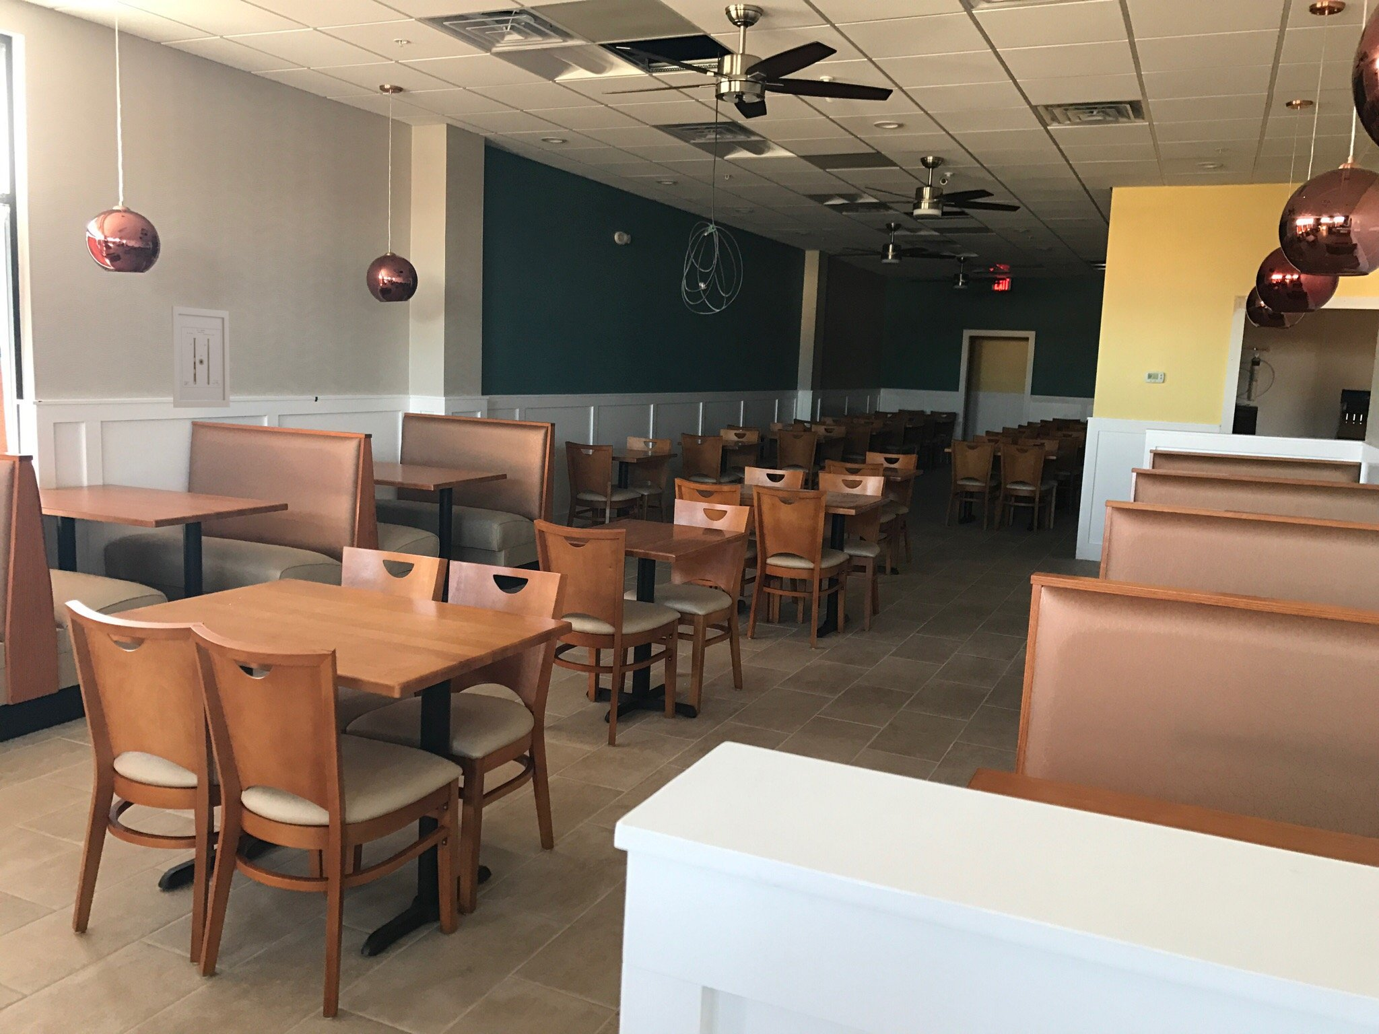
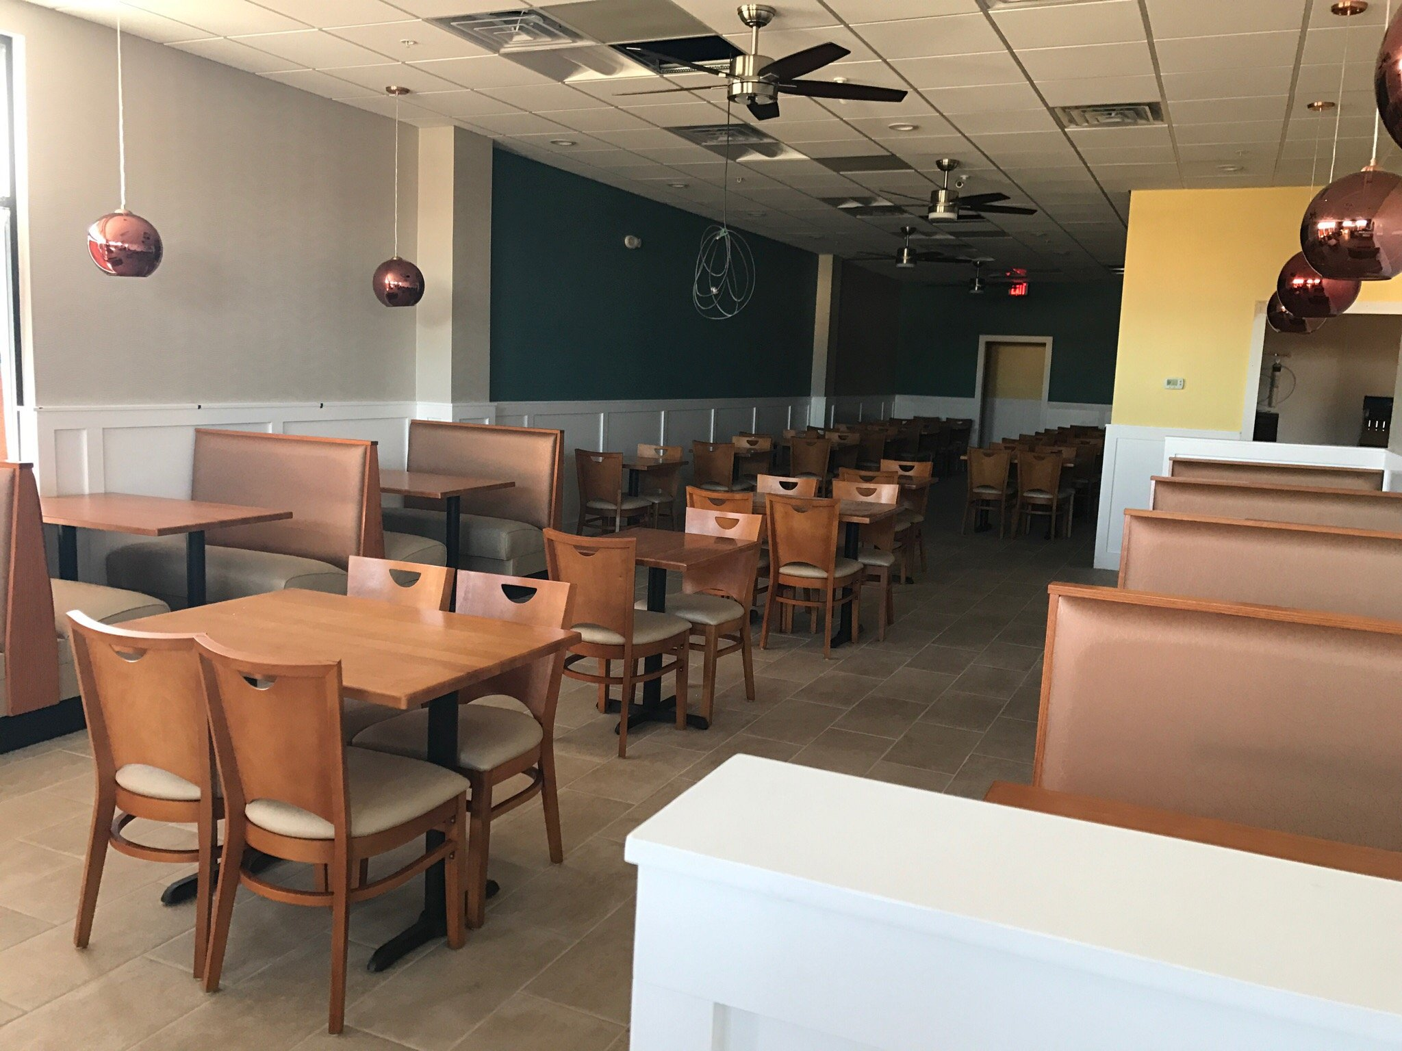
- wall art (201, 358)
